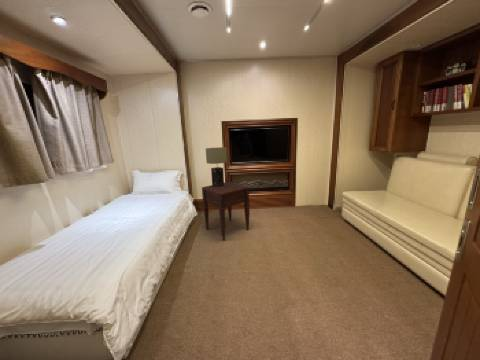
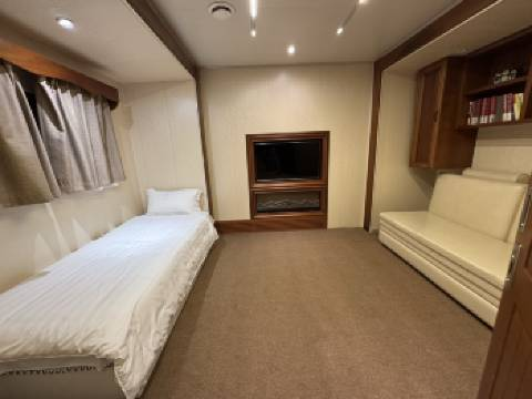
- nightstand (226, 207)
- table lamp (217, 167)
